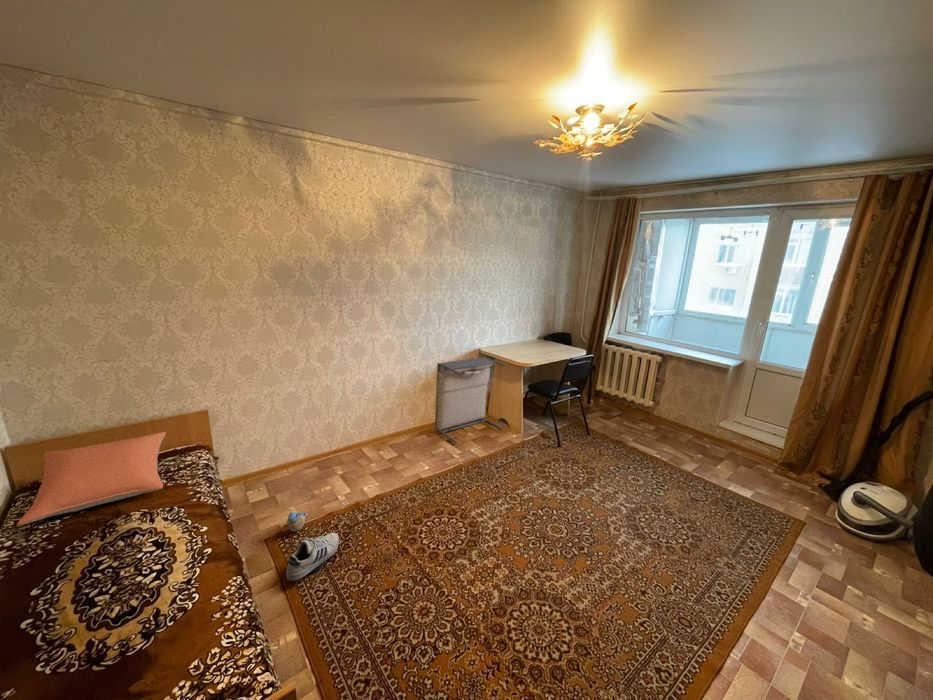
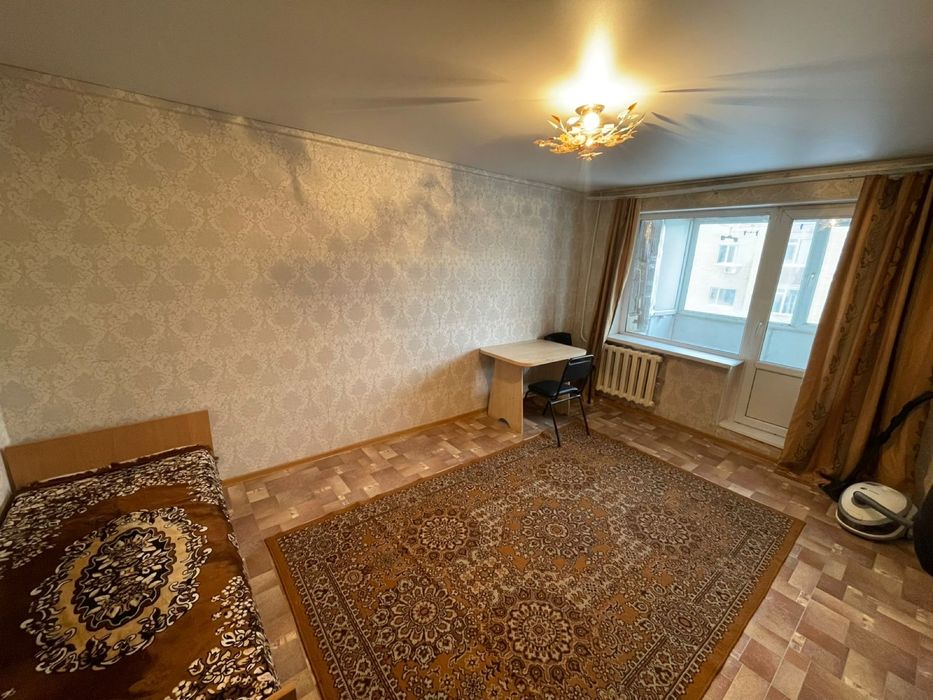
- plush toy (296, 517)
- pillow (103, 471)
- laundry hamper (471, 397)
- shoe (313, 550)
